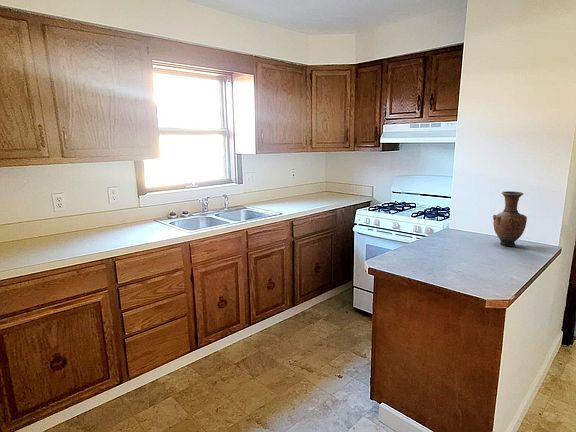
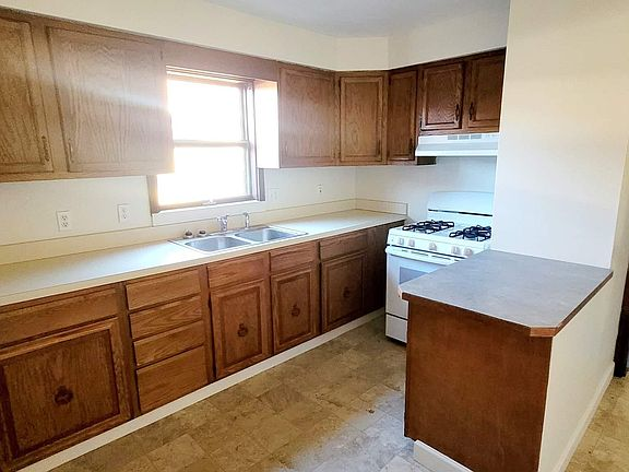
- vase (509, 219)
